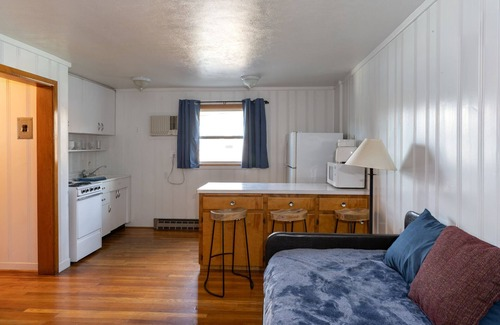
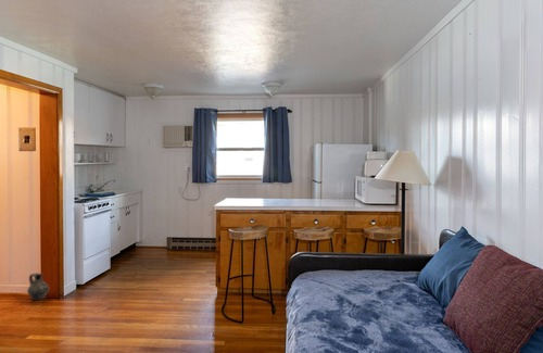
+ ceramic jug (37, 286)
